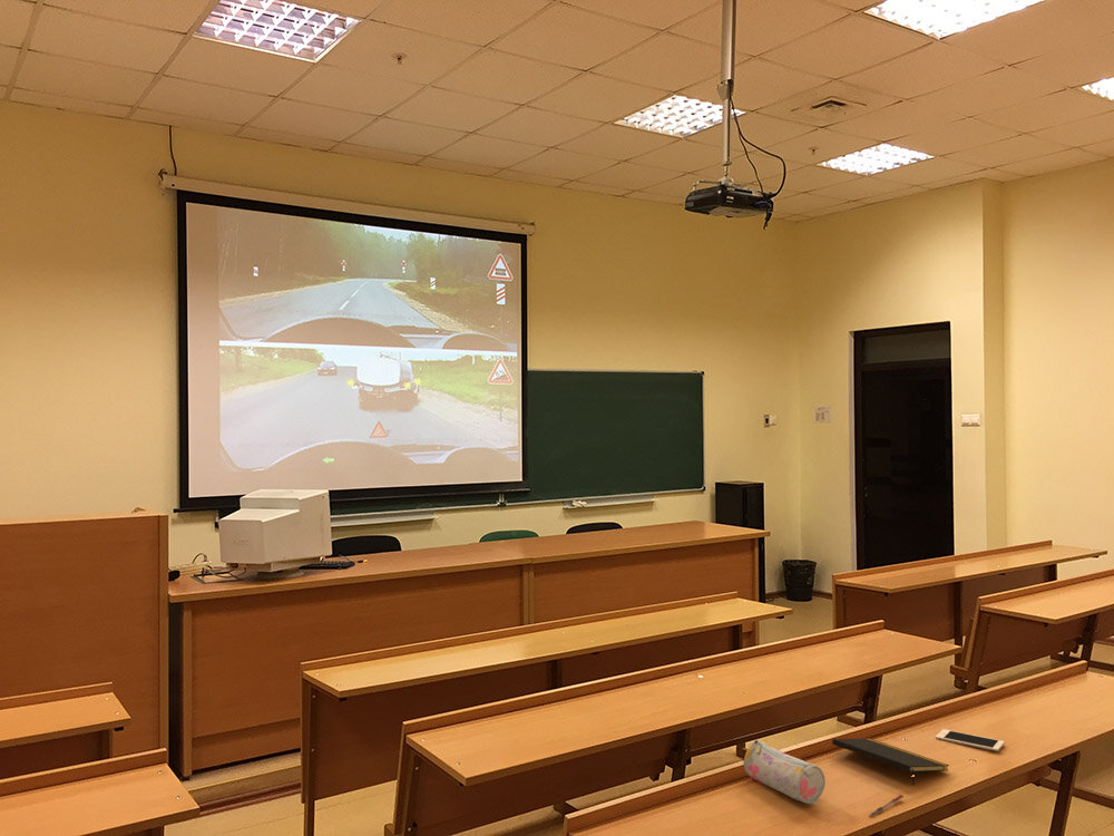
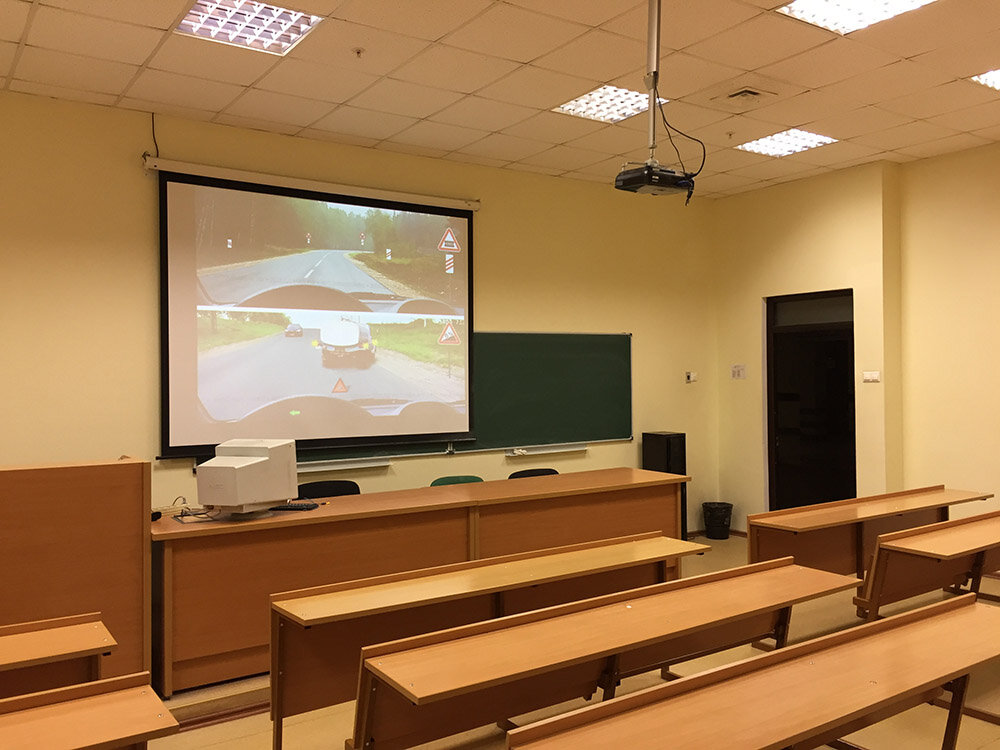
- pencil case (783, 770)
- cell phone (969, 739)
- pen (886, 805)
- notepad (889, 754)
